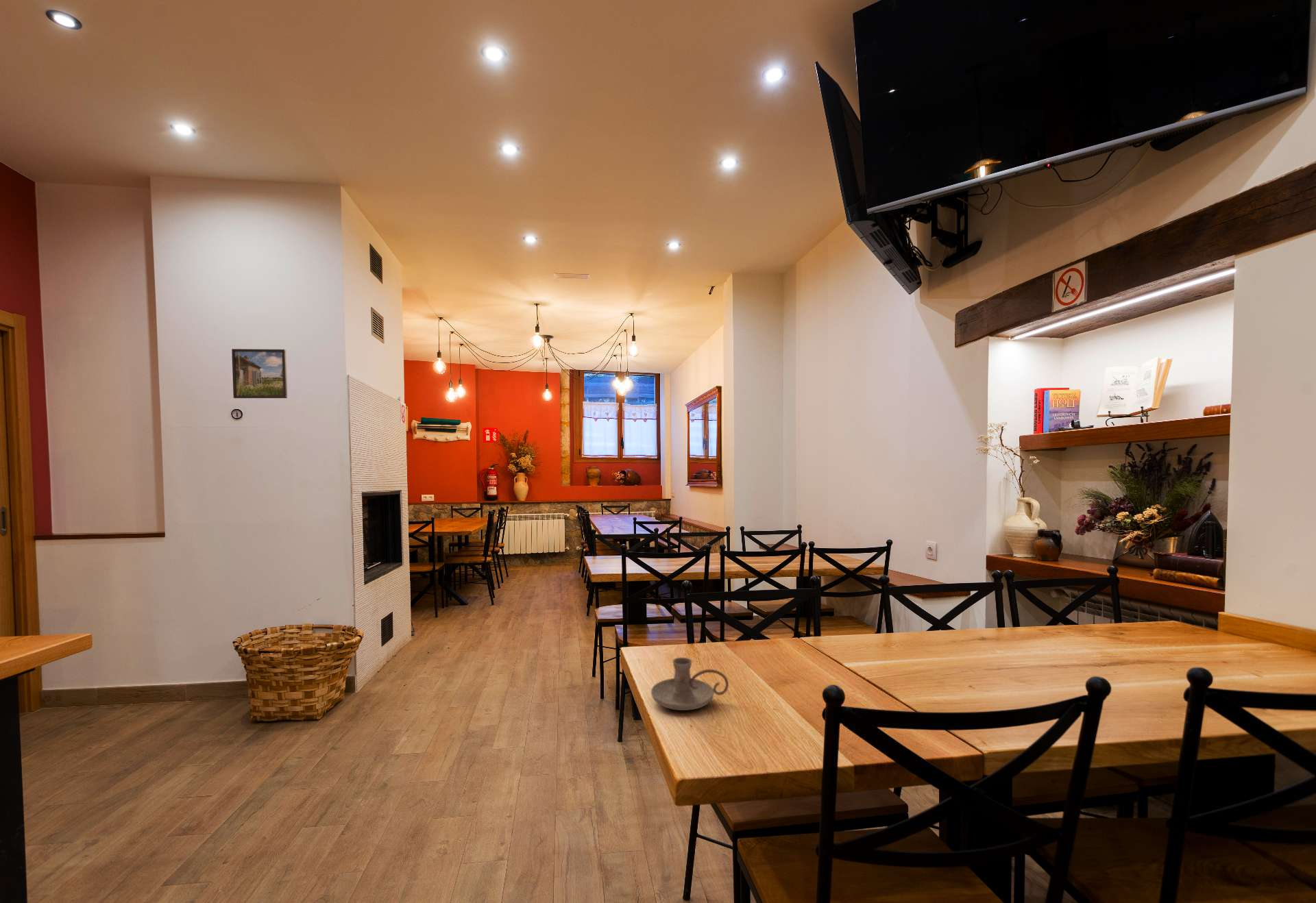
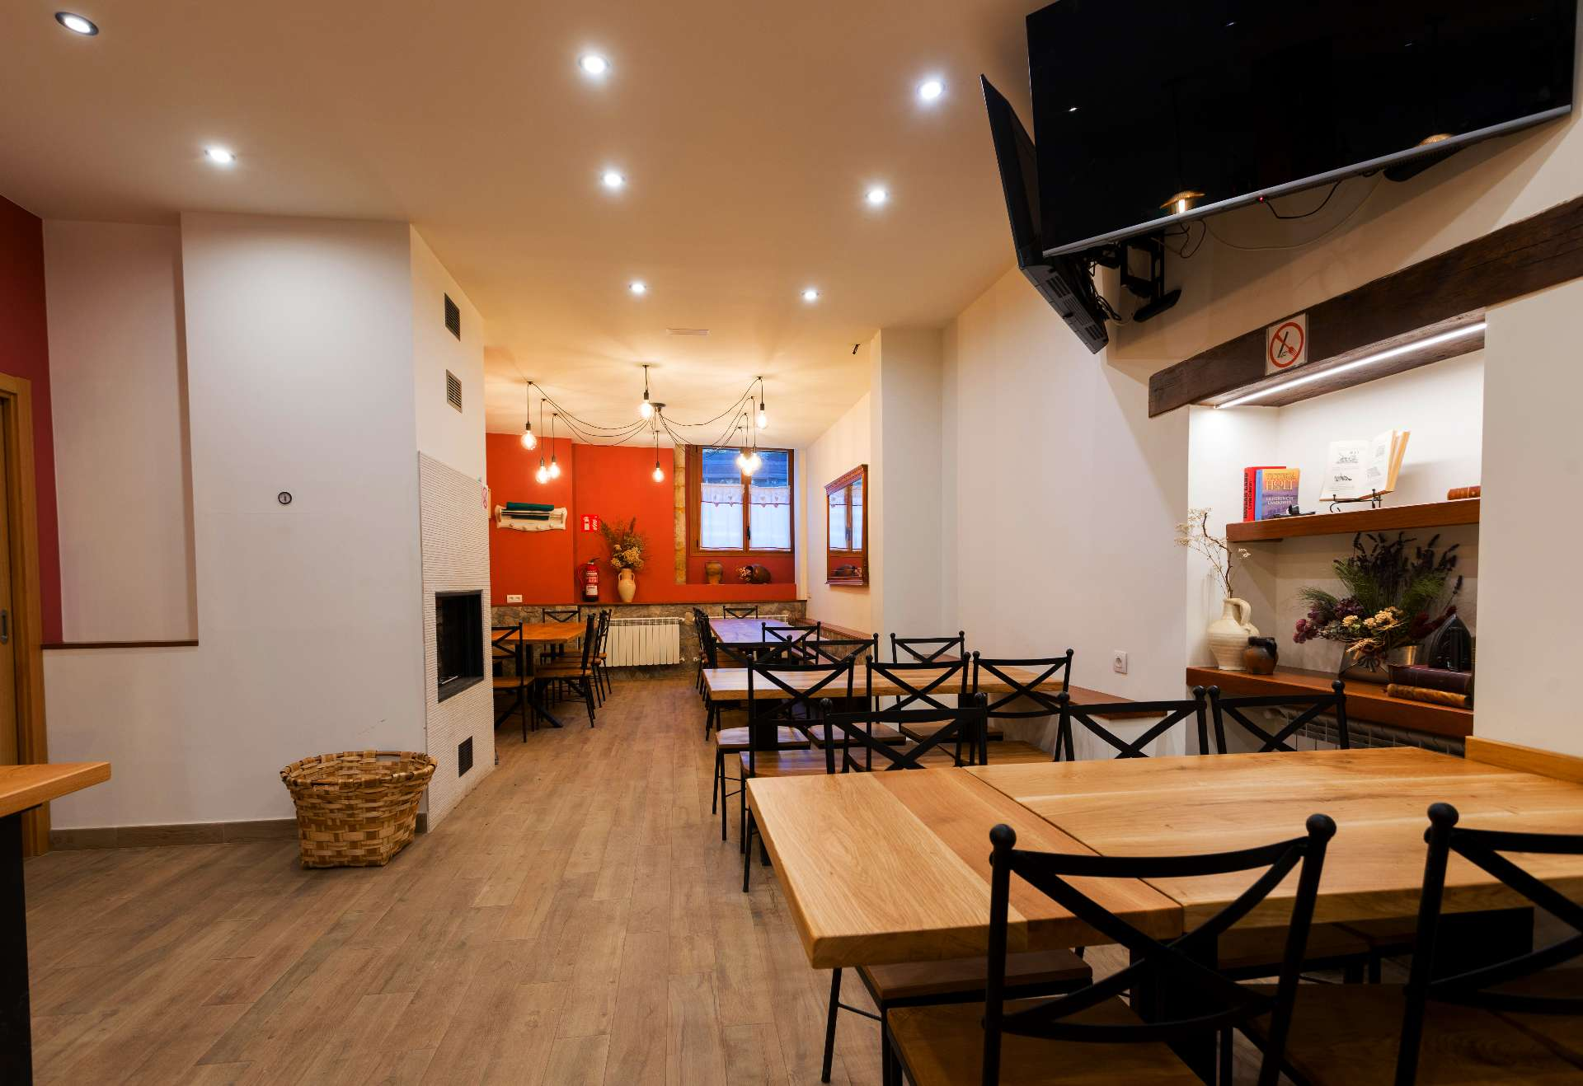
- candle holder (690, 681)
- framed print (260, 373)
